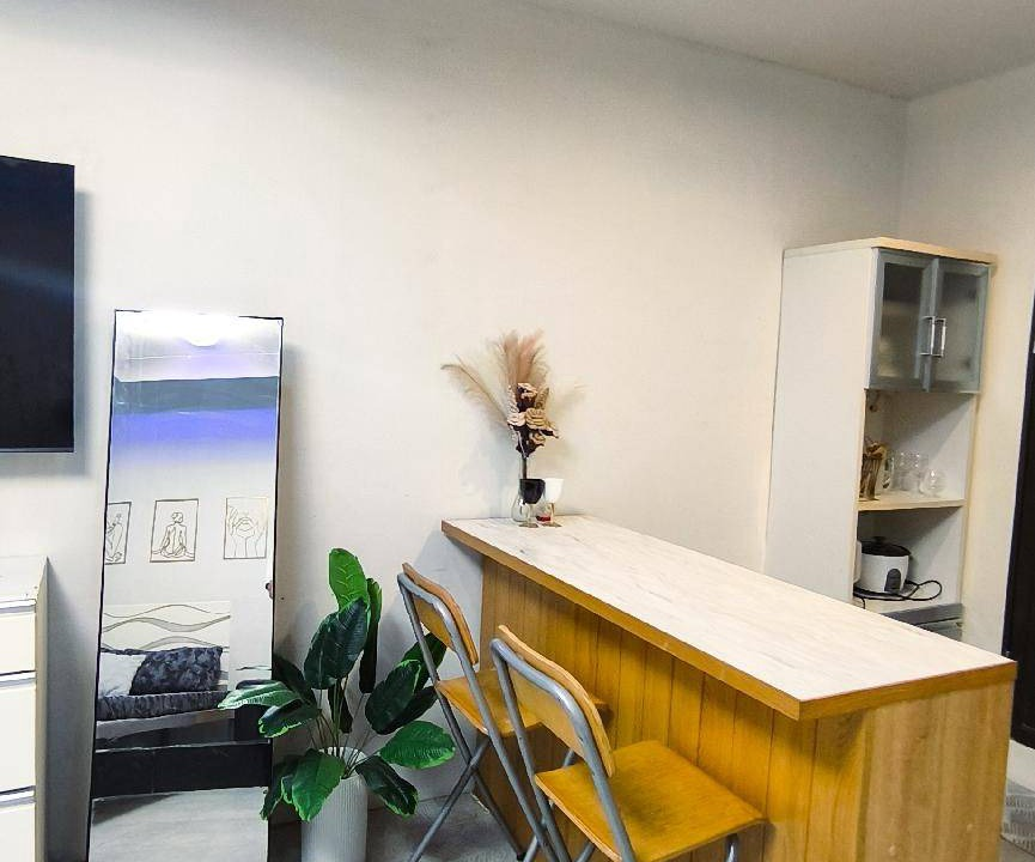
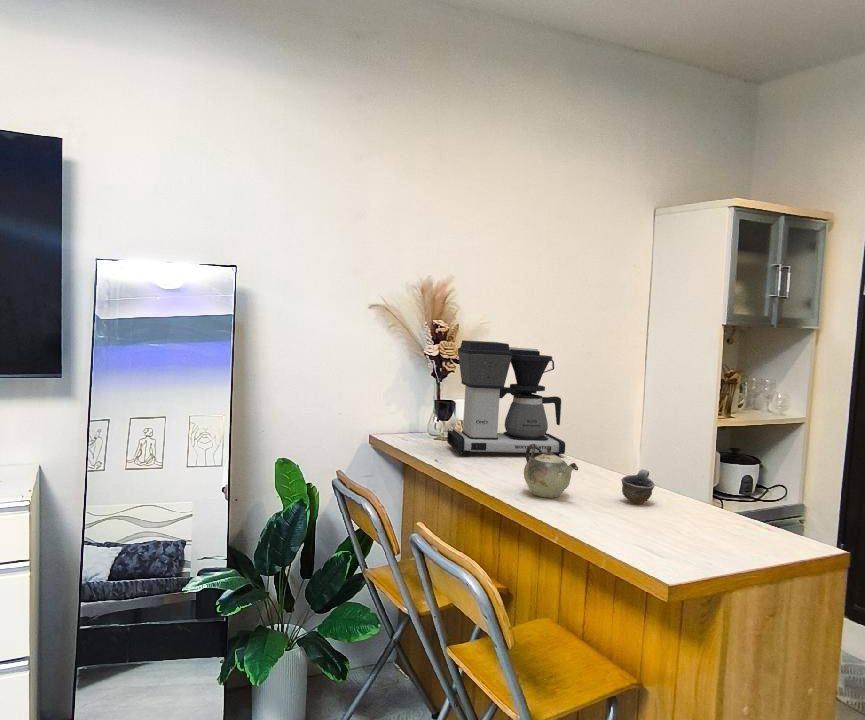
+ teapot (550, 470)
+ coffee maker (511, 394)
+ cup (639, 487)
